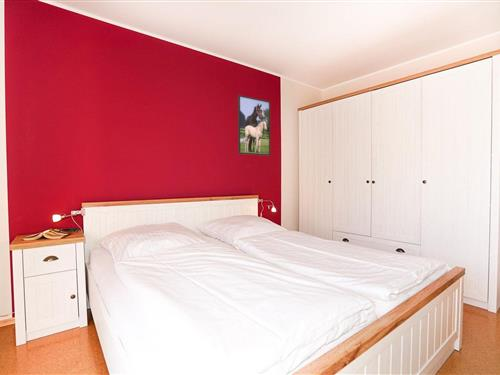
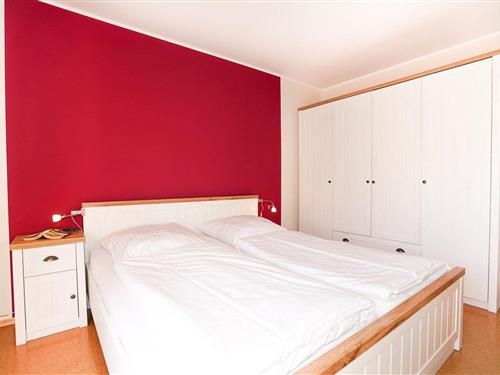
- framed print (254, 126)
